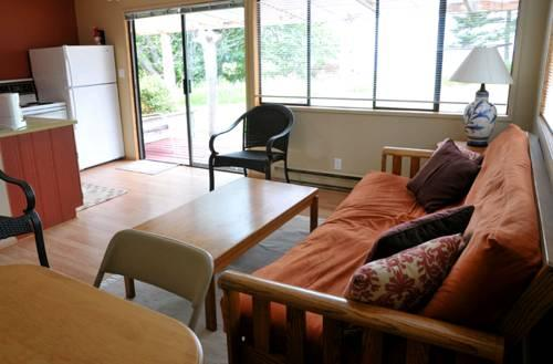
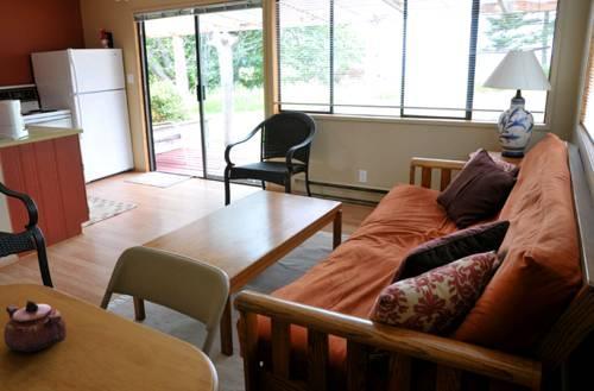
+ teapot (34, 321)
